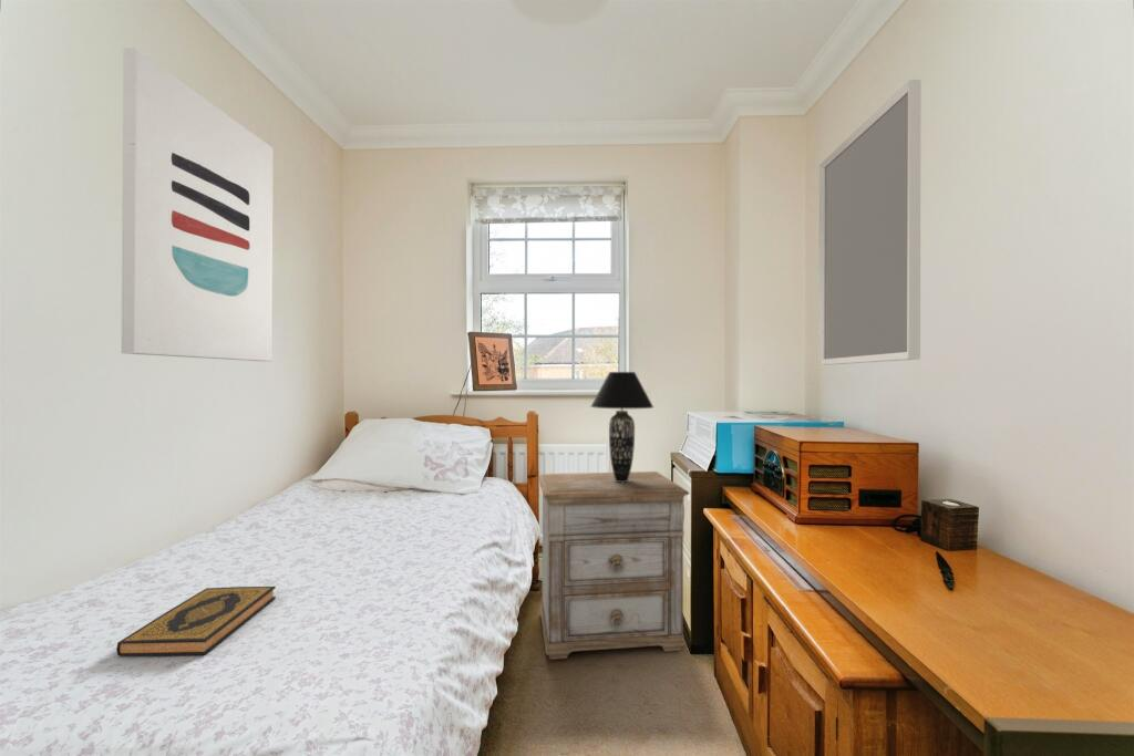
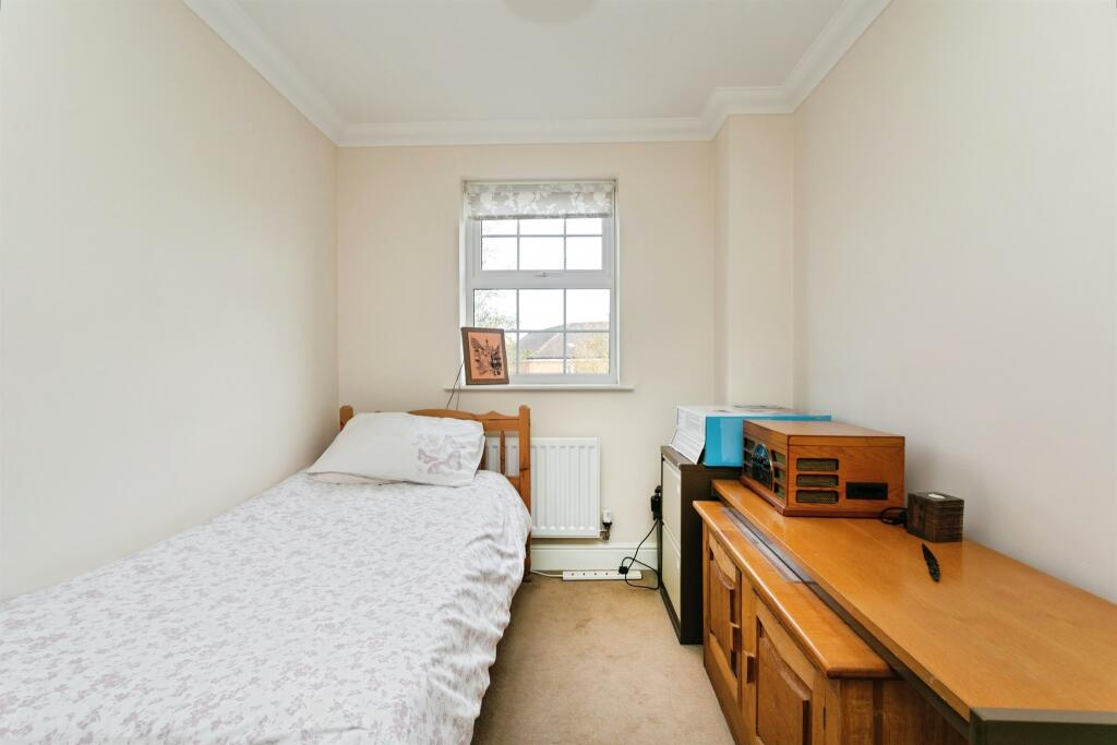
- hardback book (205, 617)
- table lamp (621, 425)
- wall art (210, 231)
- nightstand (607, 556)
- home mirror (862, 246)
